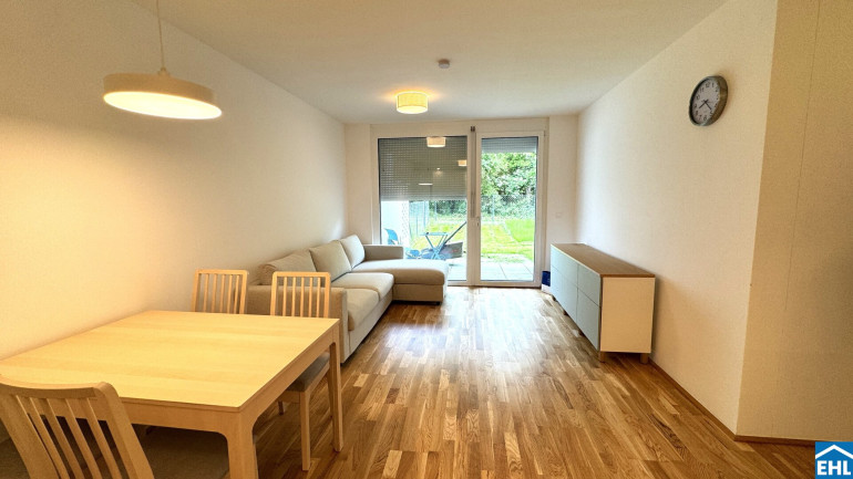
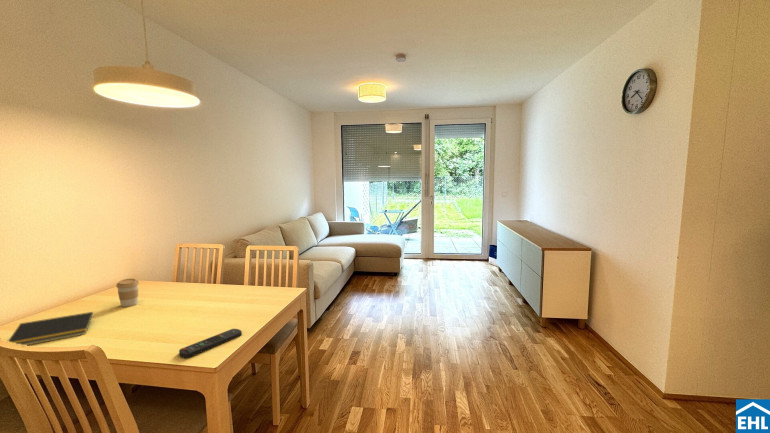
+ notepad (52, 328)
+ remote control (212, 341)
+ coffee cup (128, 292)
